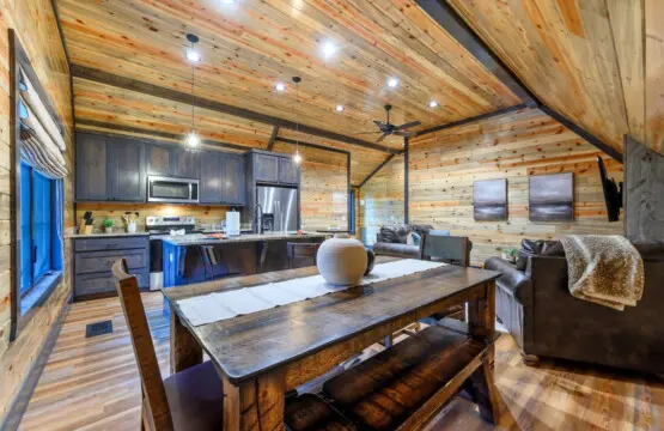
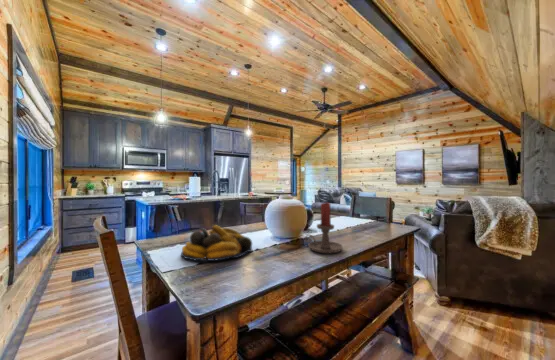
+ fruit bowl (217, 238)
+ candle holder (321, 225)
